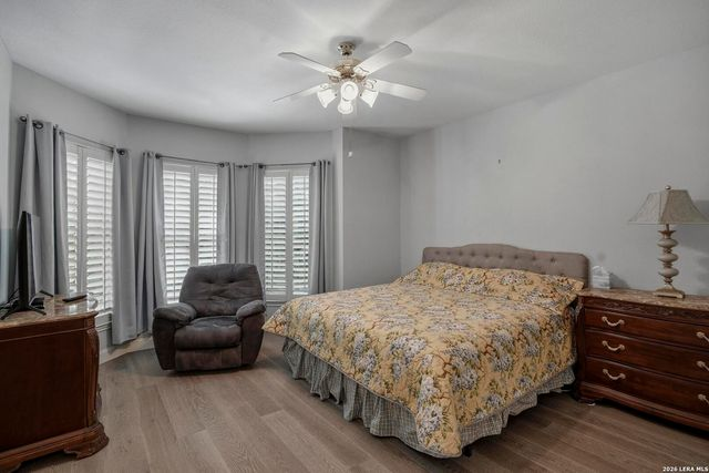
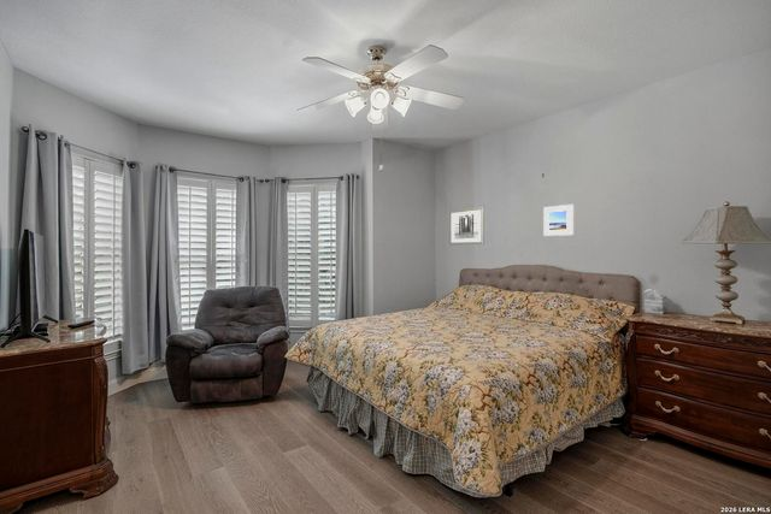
+ wall art (465, 226)
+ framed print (558, 220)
